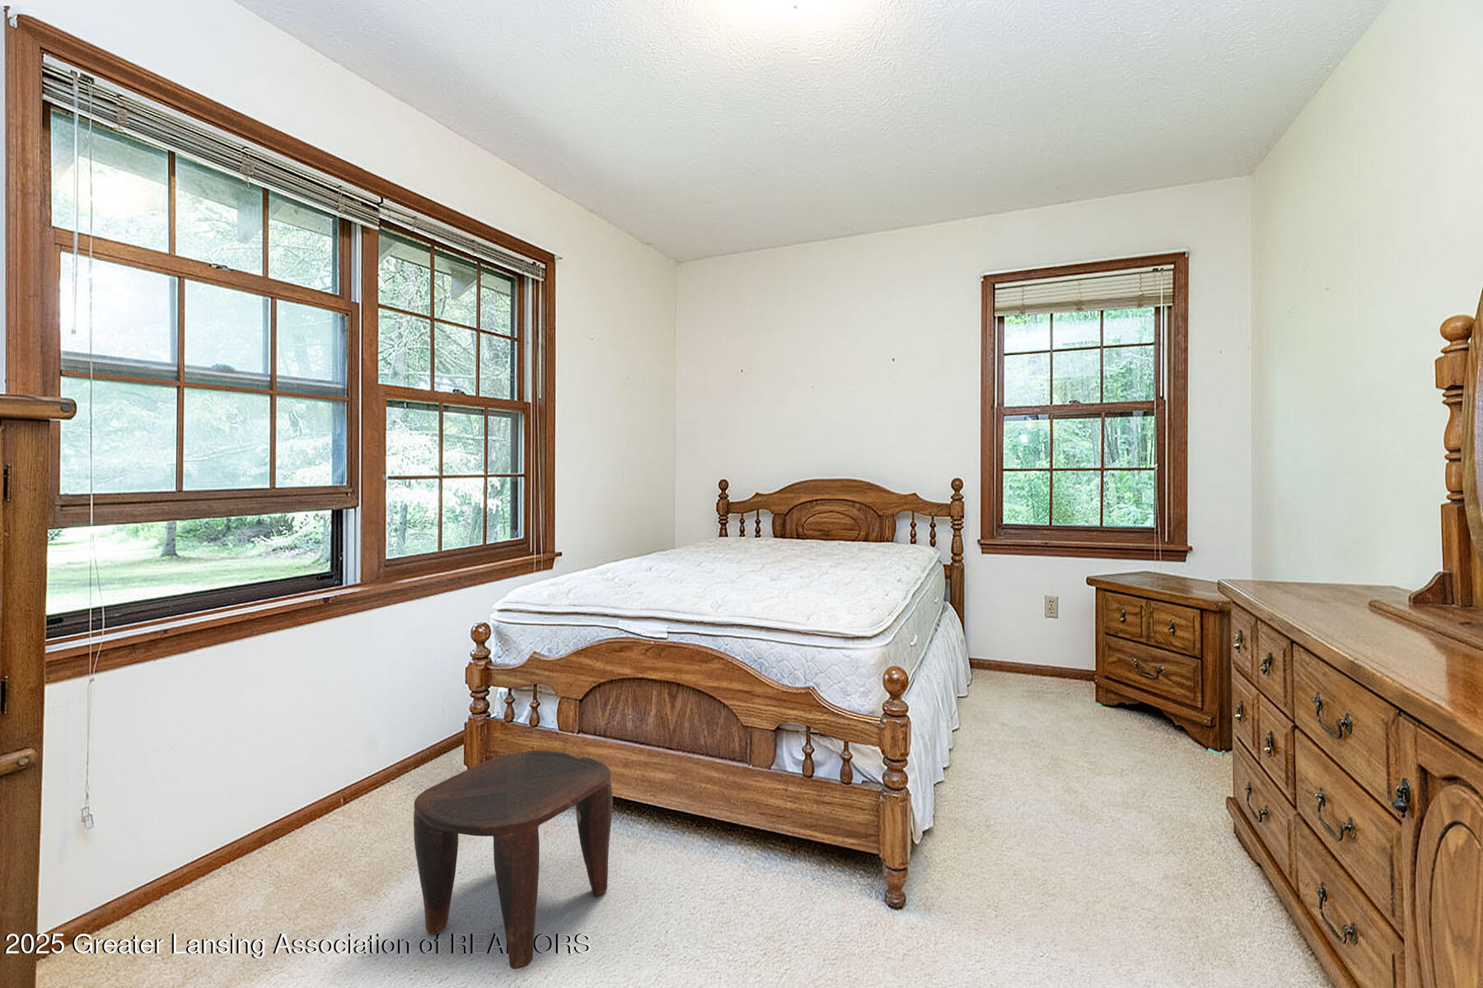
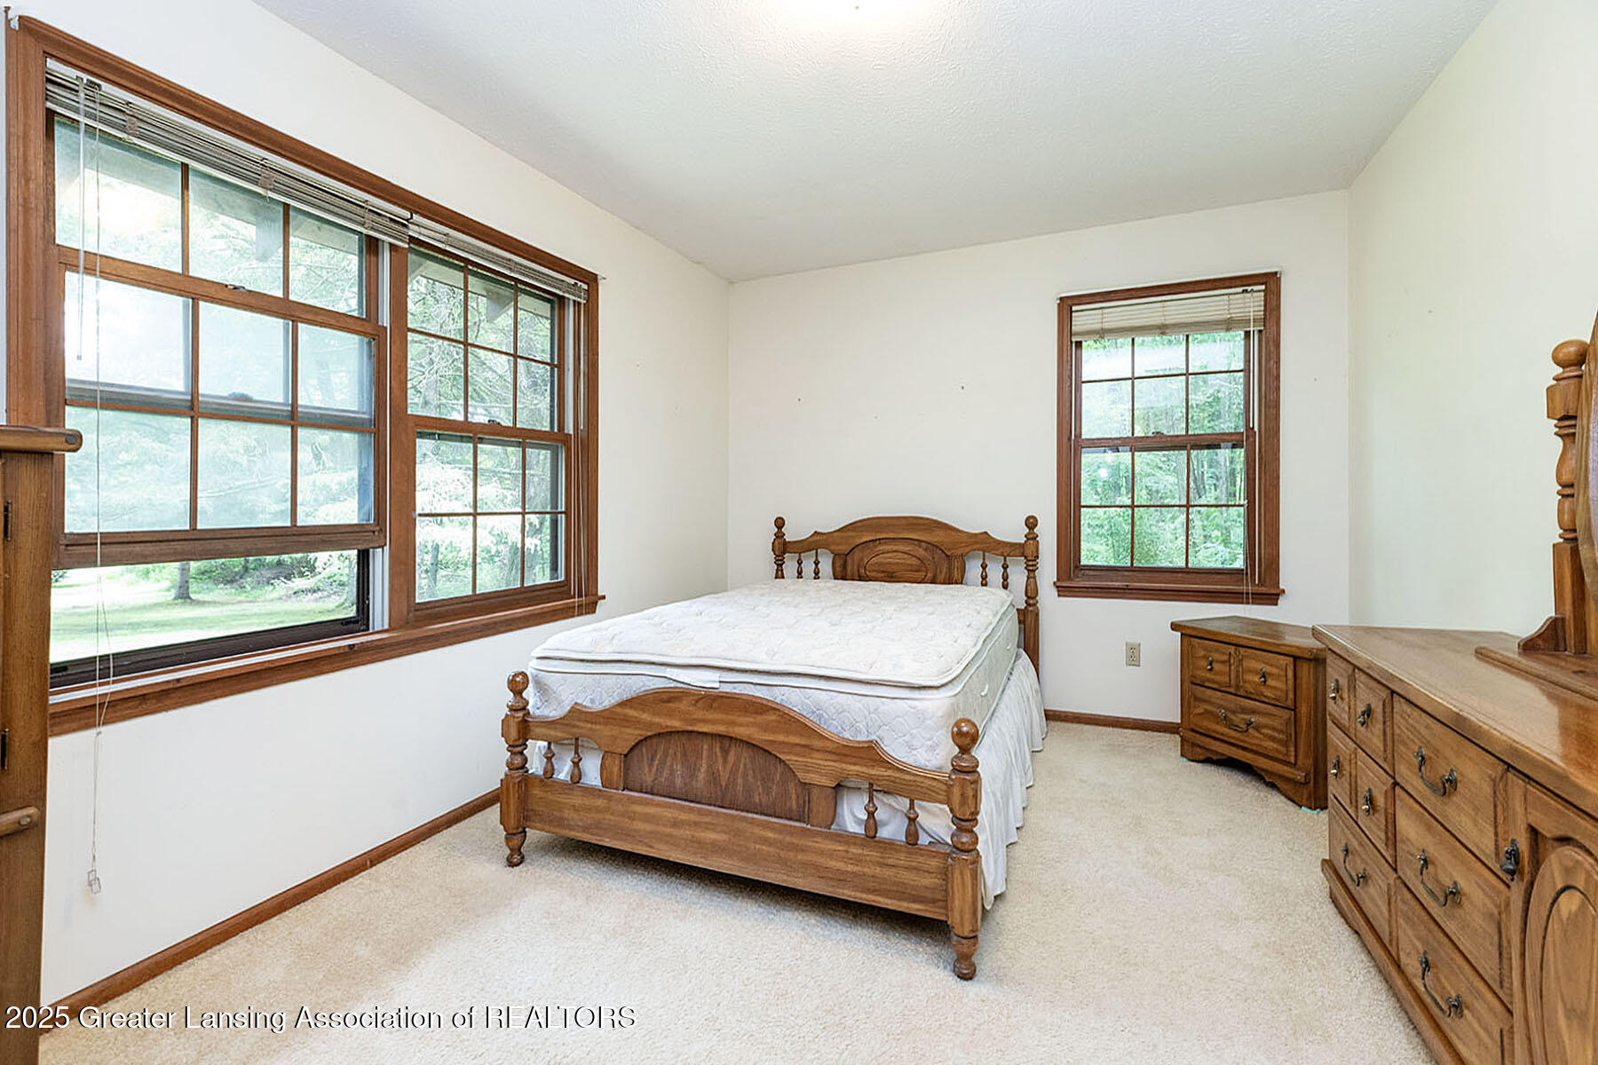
- stool (518, 846)
